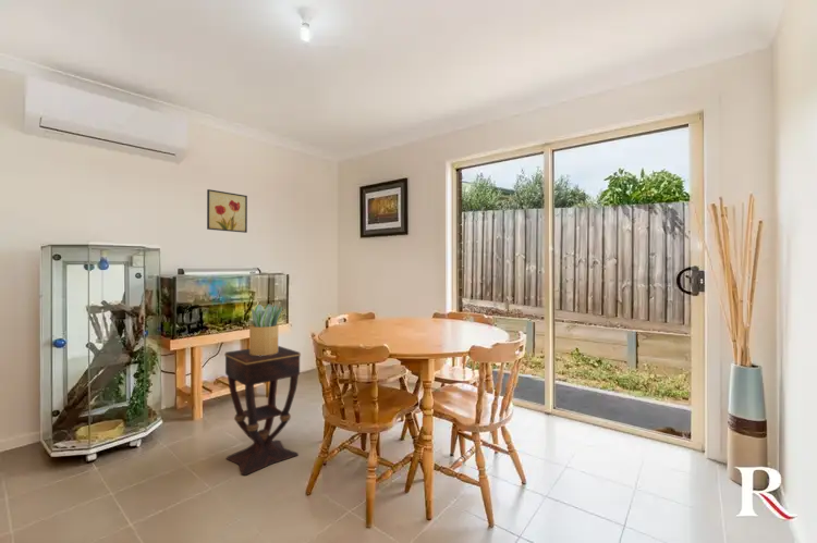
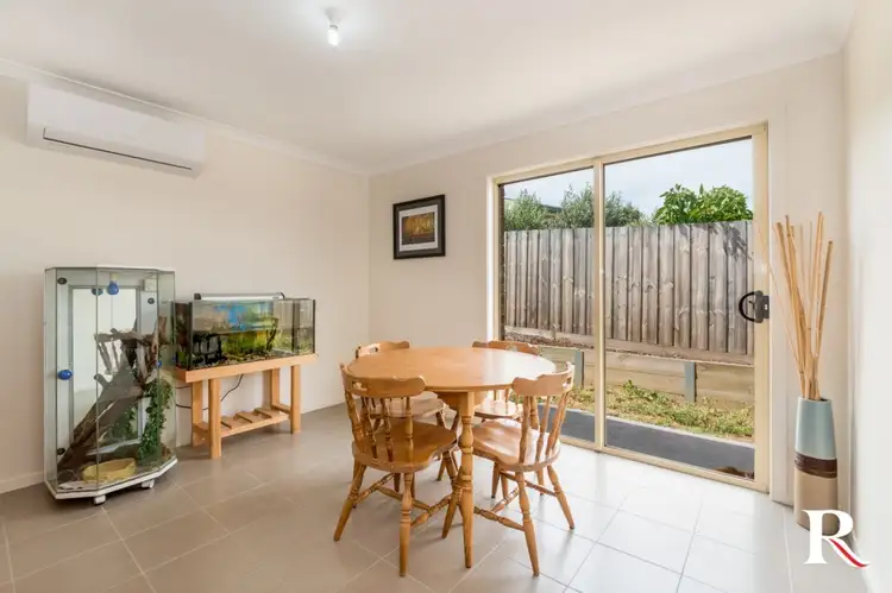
- wall art (227, 211)
- potted plant (264, 328)
- side table (265, 405)
